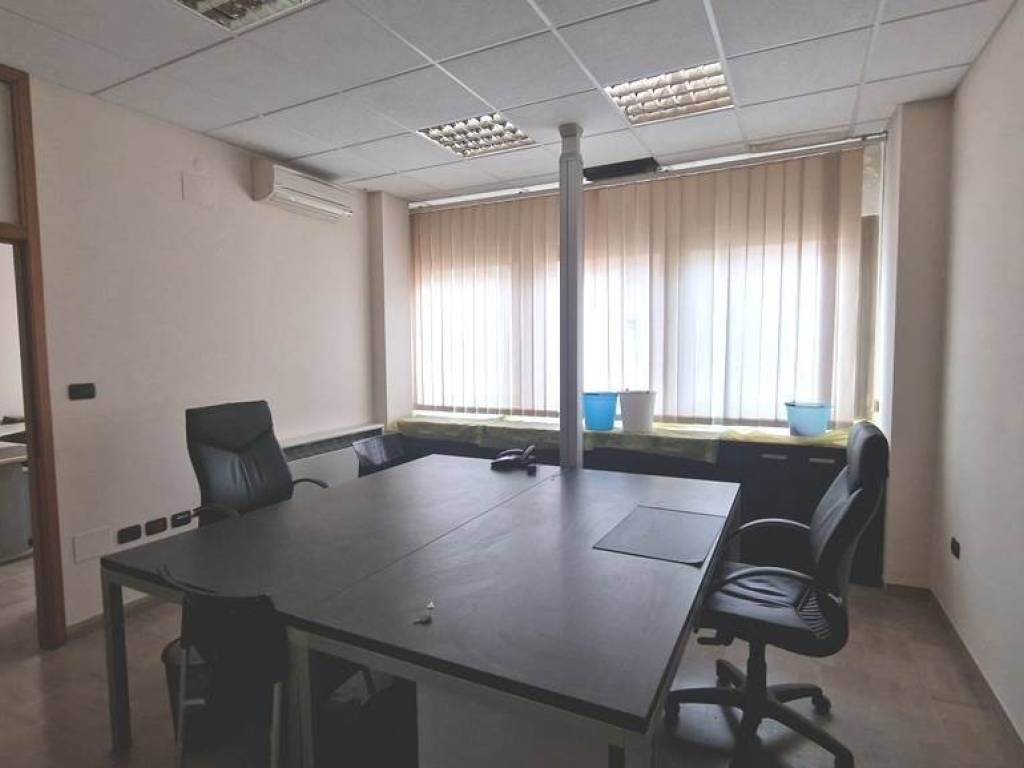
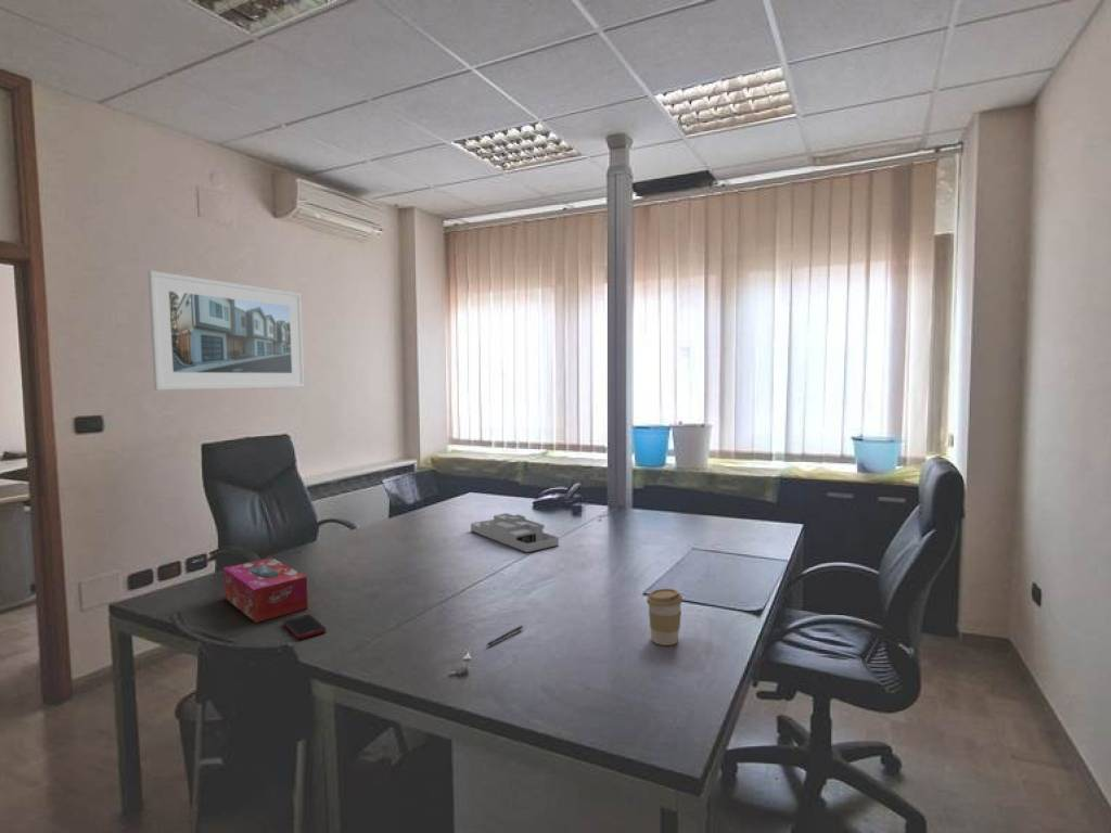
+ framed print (235, 335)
+ desk organizer (512, 527)
+ coffee cup (664, 615)
+ tissue box (264, 587)
+ cell phone (304, 626)
+ pen (505, 636)
